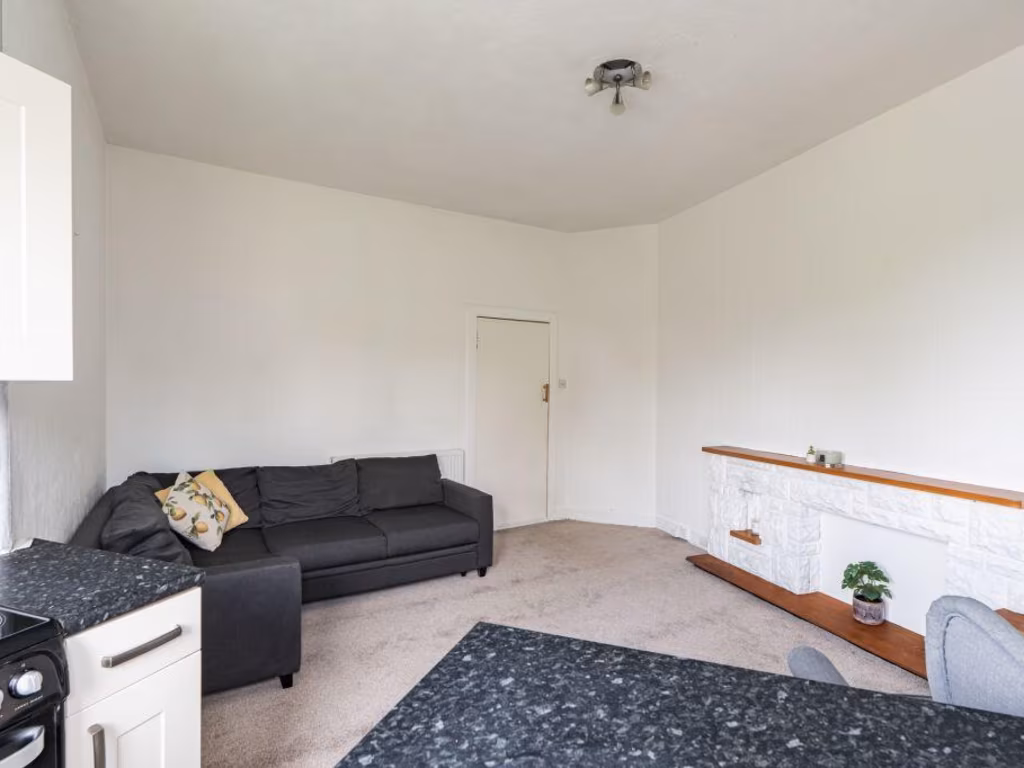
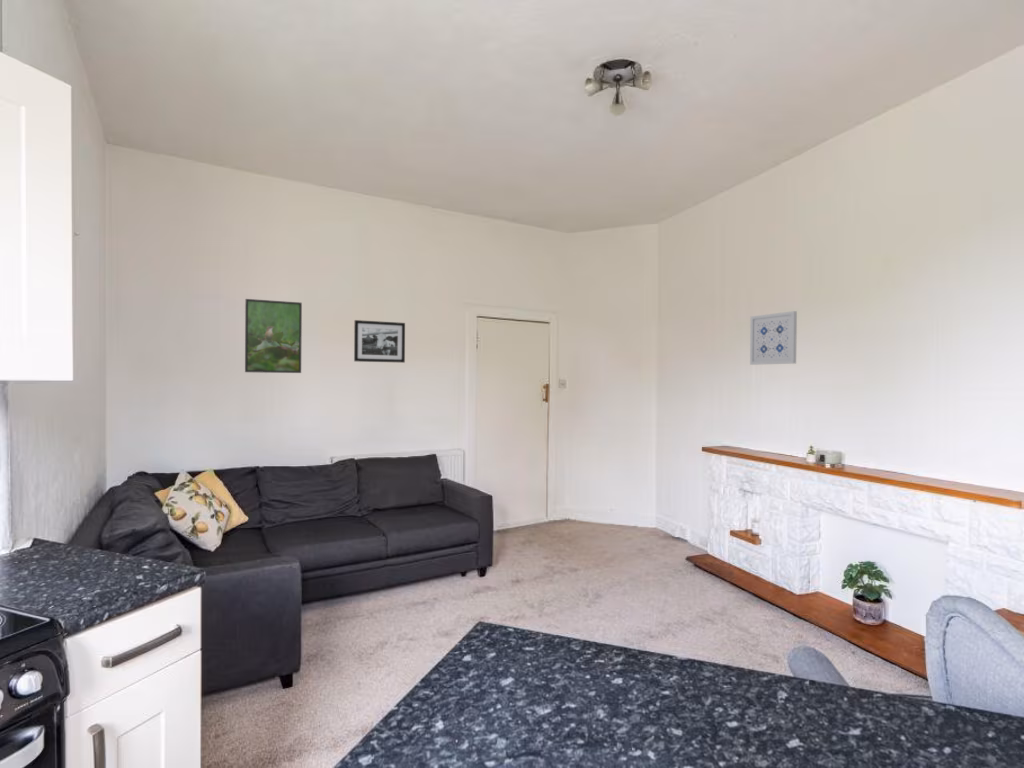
+ picture frame (380, 341)
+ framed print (273, 336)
+ wall art (772, 339)
